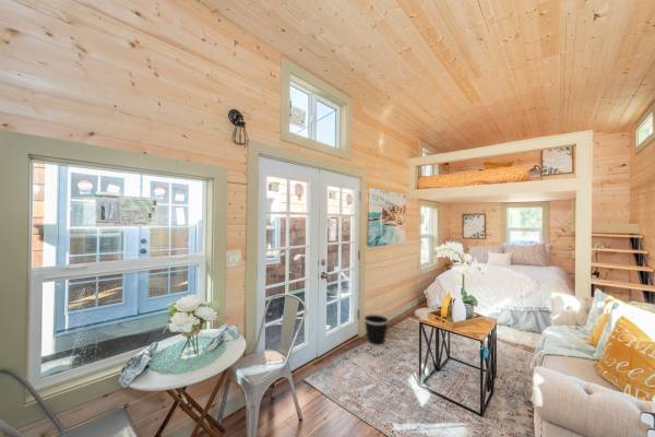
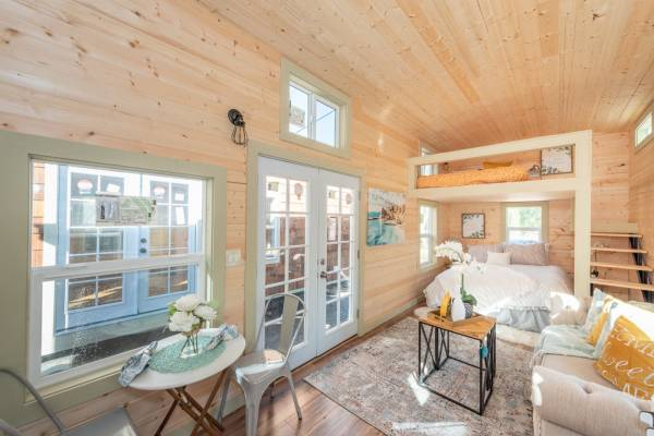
- wastebasket (376, 330)
